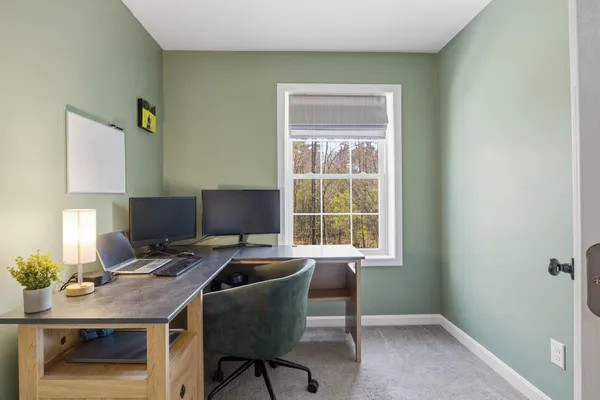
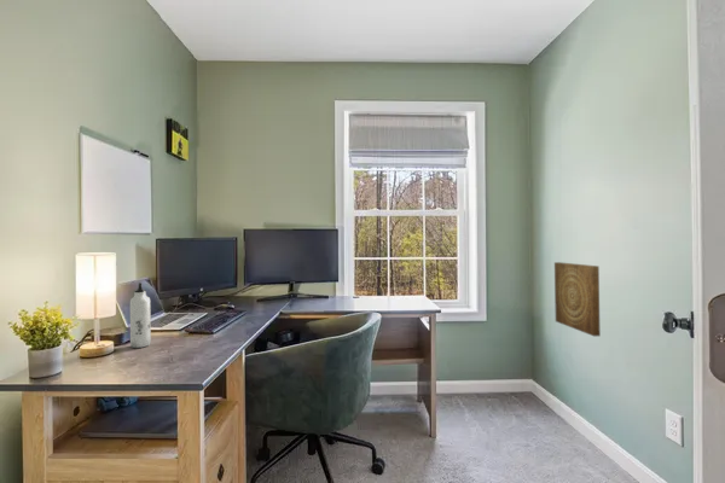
+ water bottle (140, 314)
+ wall art (575, 296)
